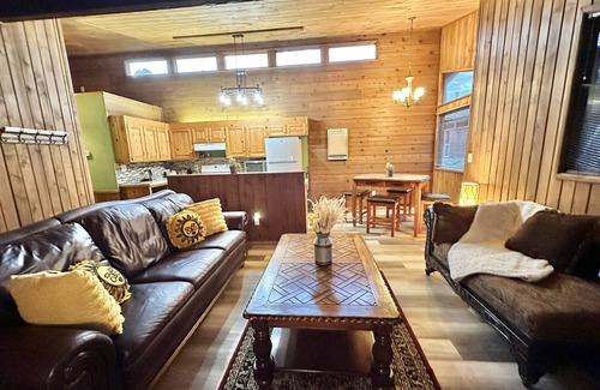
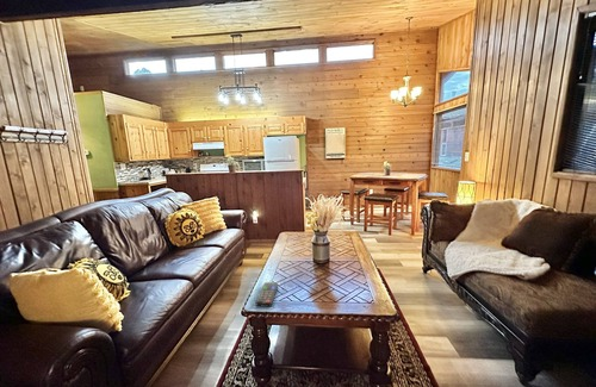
+ remote control (267, 293)
